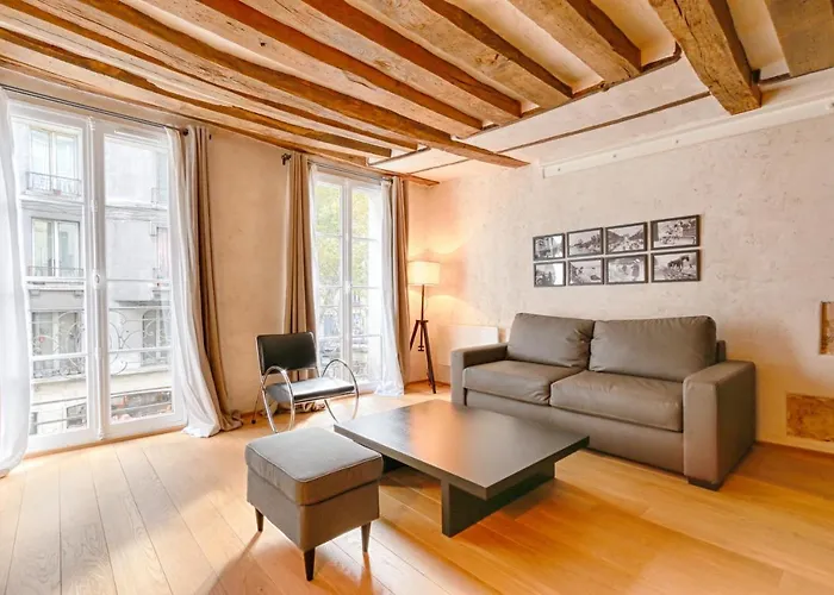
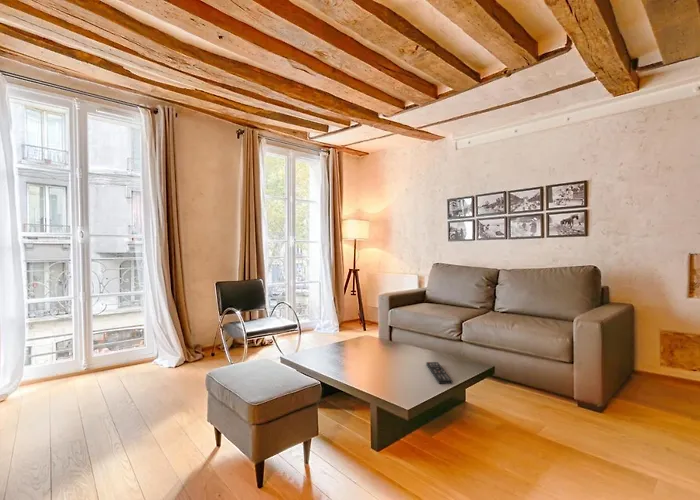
+ remote control (438, 371)
